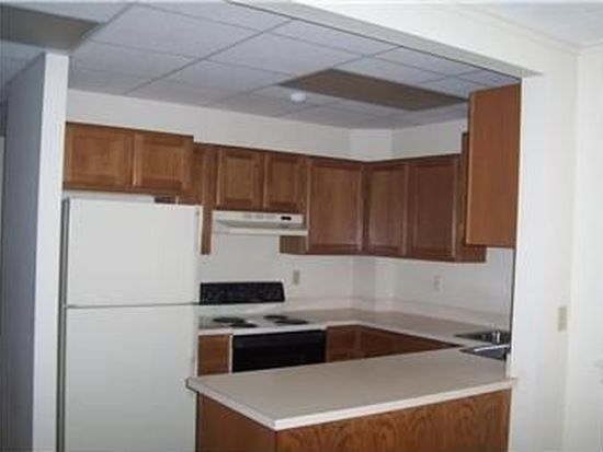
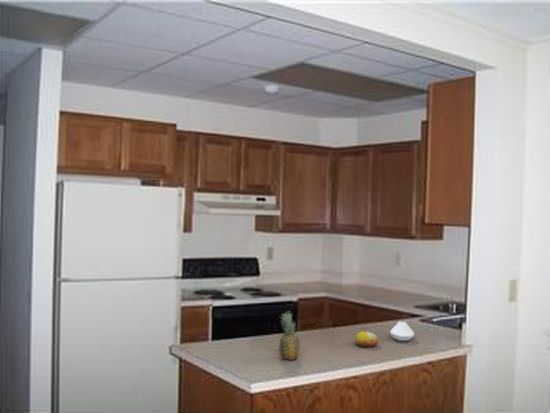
+ fruit (289, 334)
+ spoon rest (401, 330)
+ fruit (366, 338)
